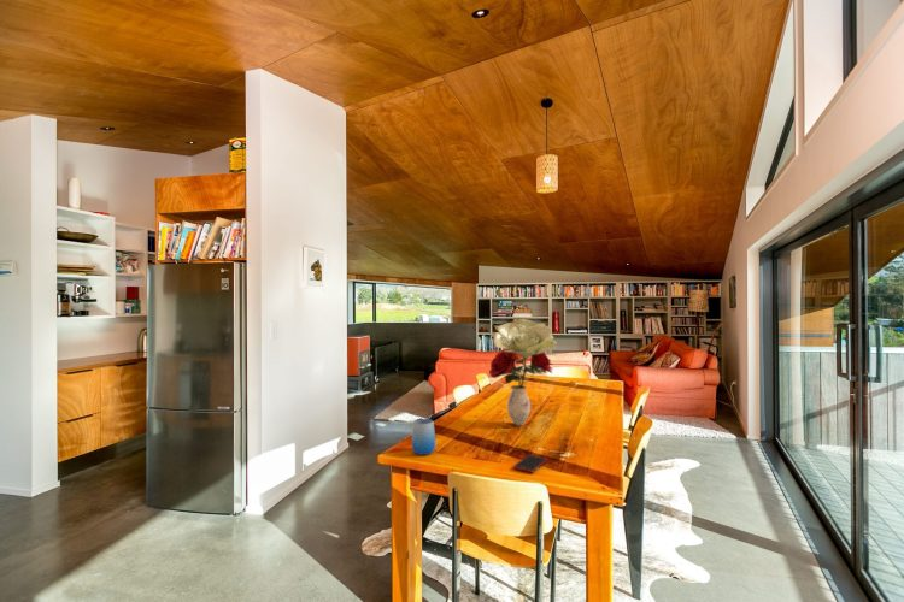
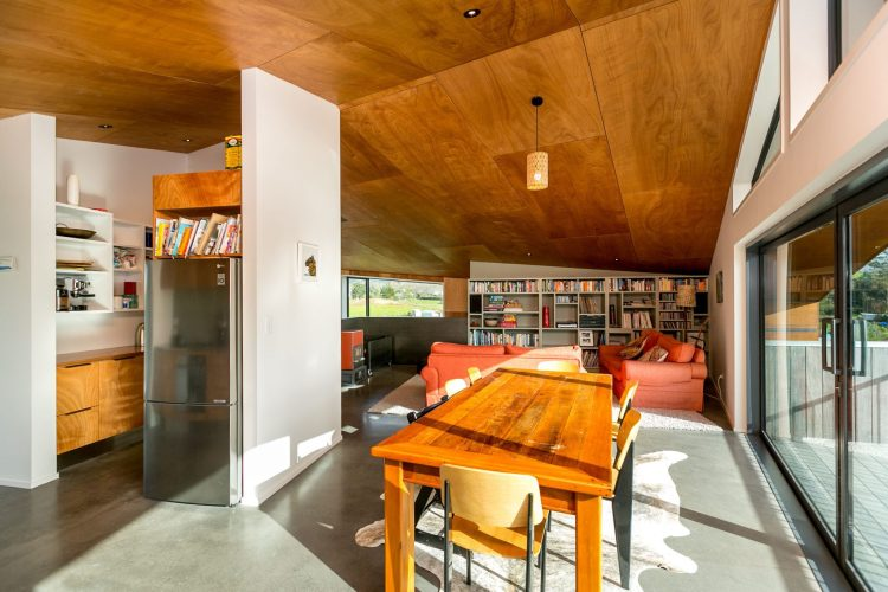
- flower bouquet (523, 371)
- cell phone (530, 462)
- cup (423, 436)
